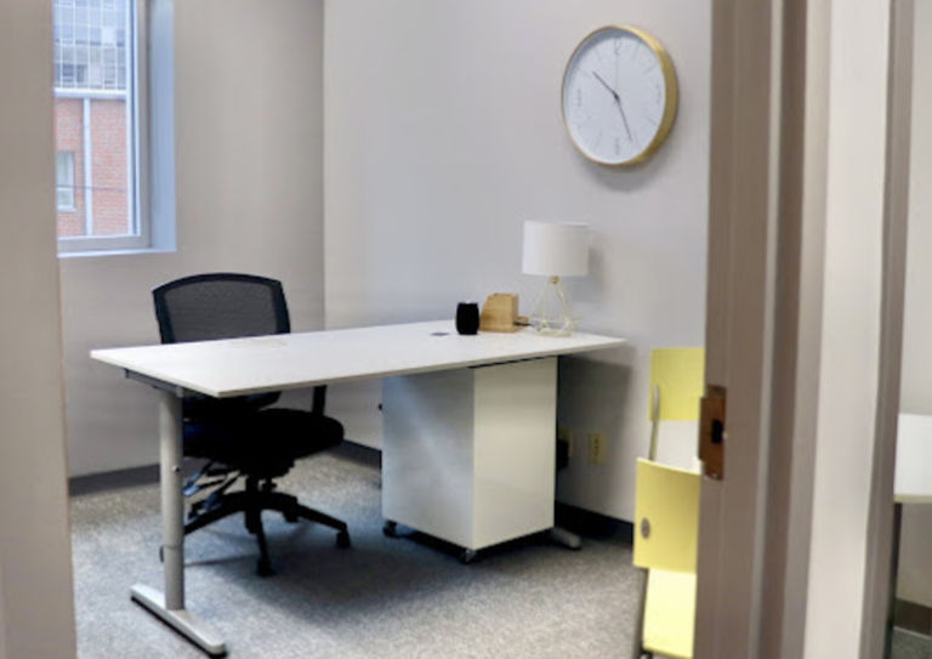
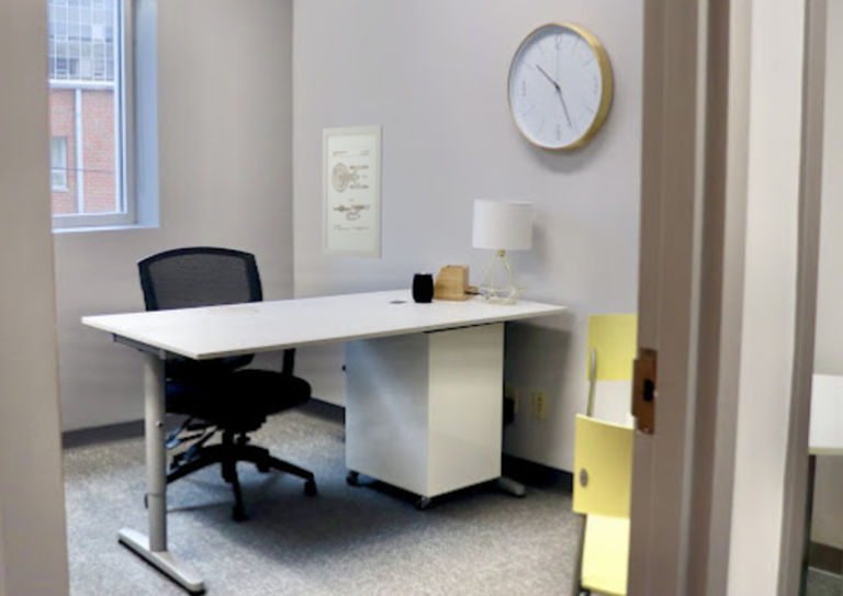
+ wall art (351, 192)
